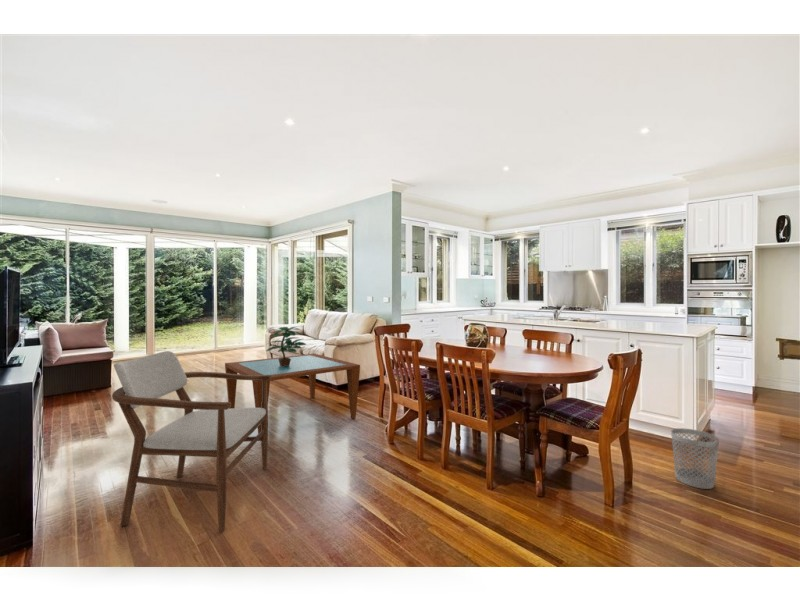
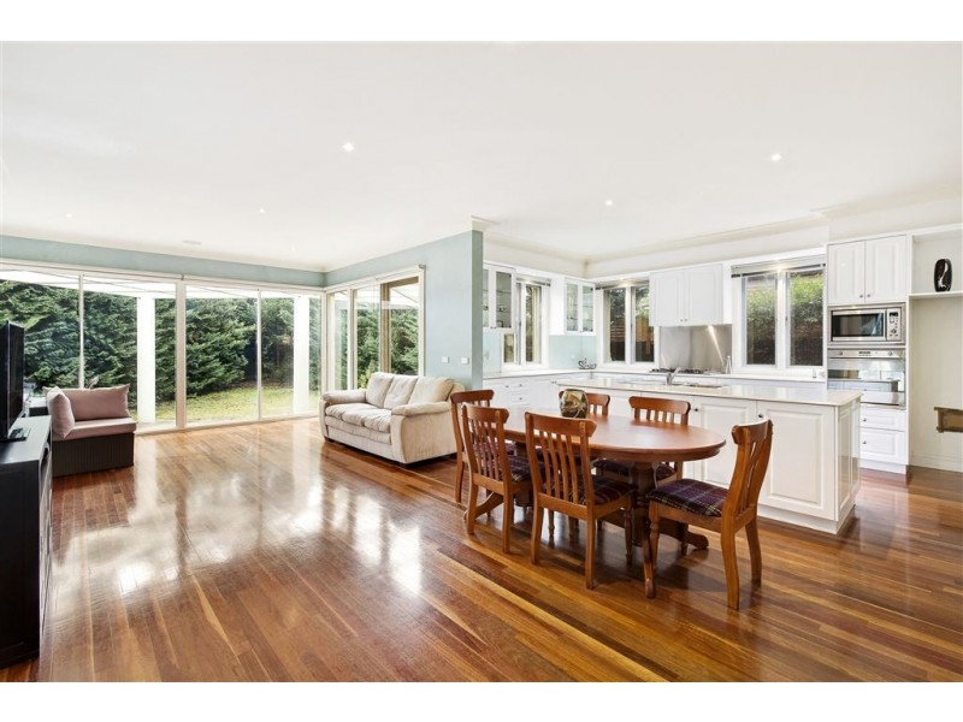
- potted plant (287, 346)
- armchair (192, 426)
- wastebasket (694, 458)
- coffee table (286, 378)
